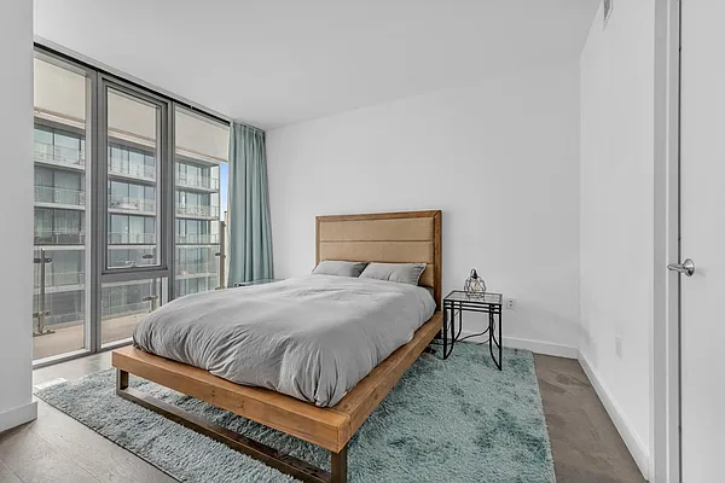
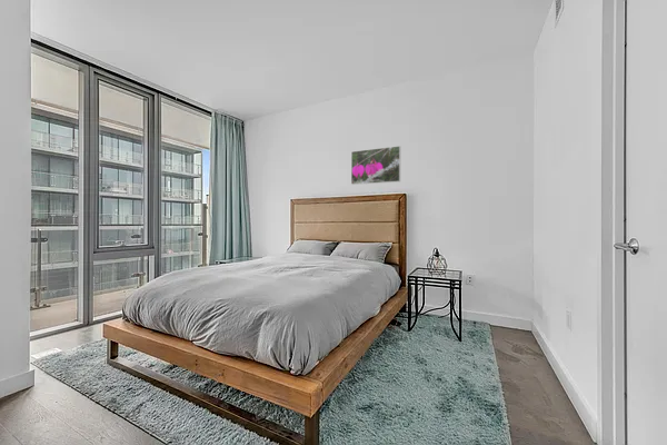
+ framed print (375, 166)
